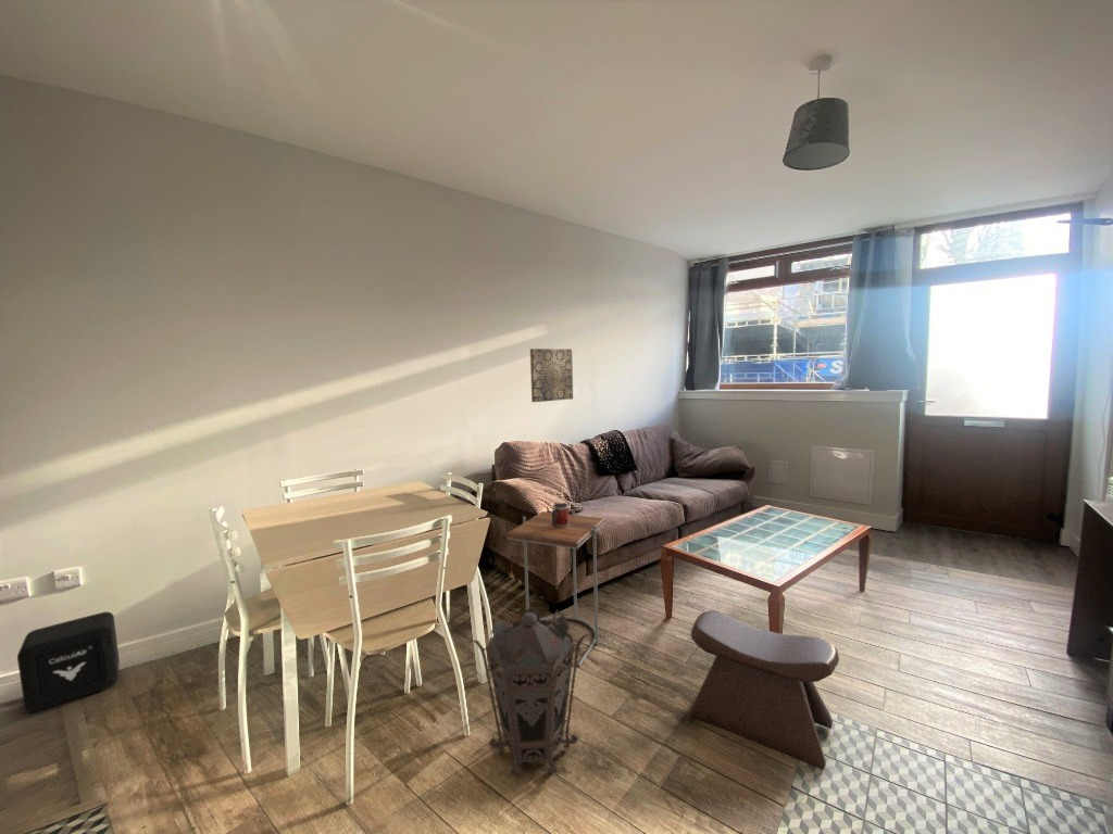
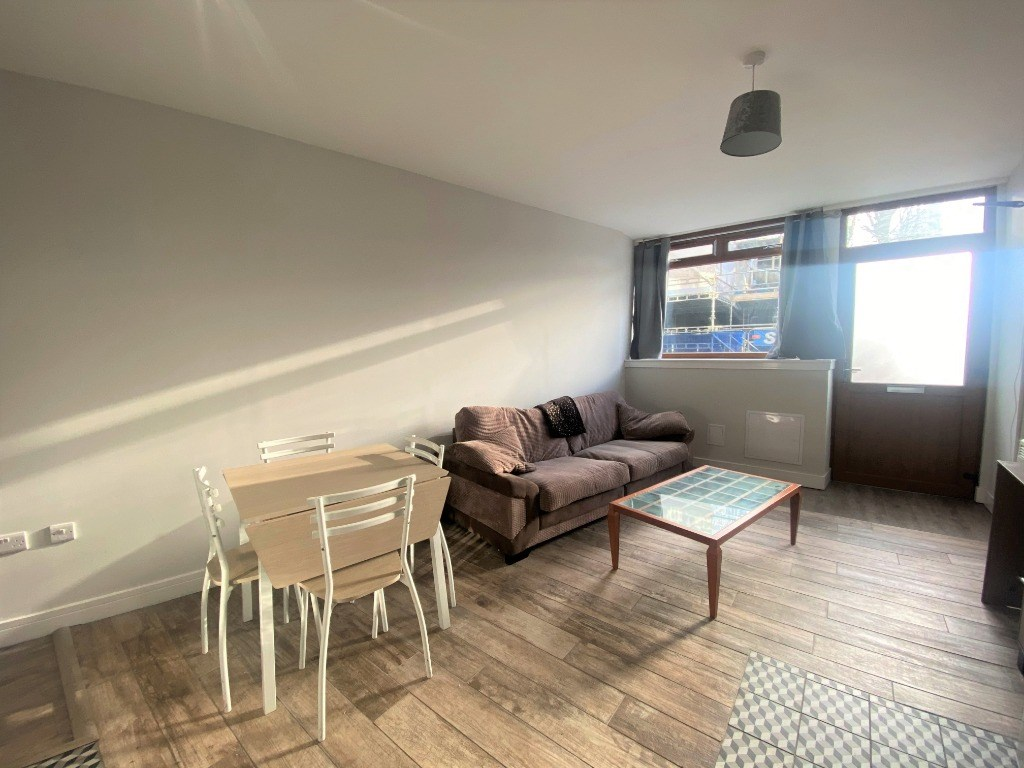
- lantern (532, 683)
- side table (573, 577)
- mug (559, 515)
- wall art (552, 375)
- stool (760, 677)
- air purifier (71, 659)
